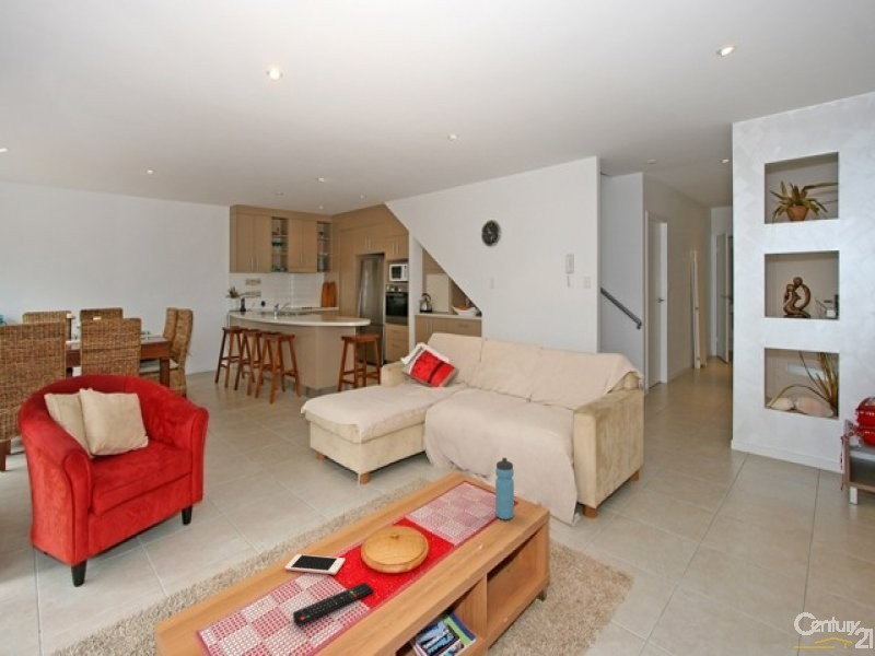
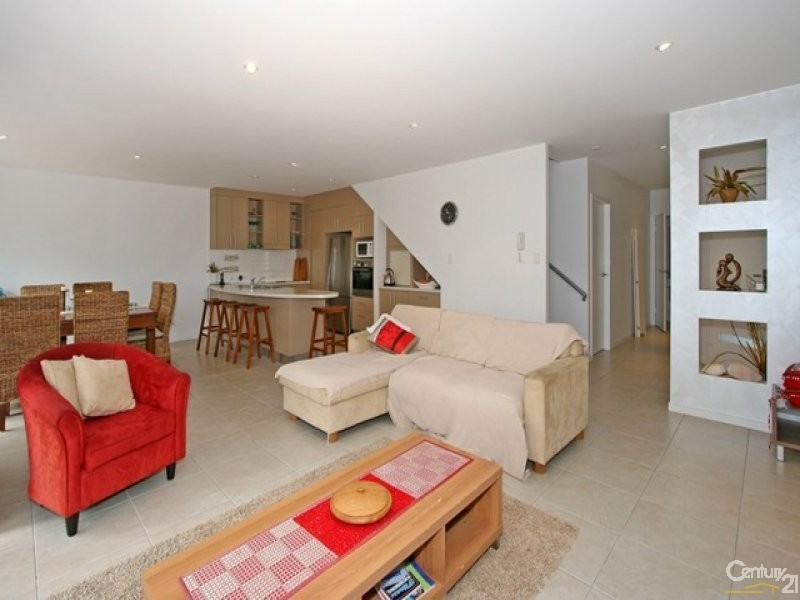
- water bottle (504, 487)
- cell phone (315, 563)
- remote control (334, 602)
